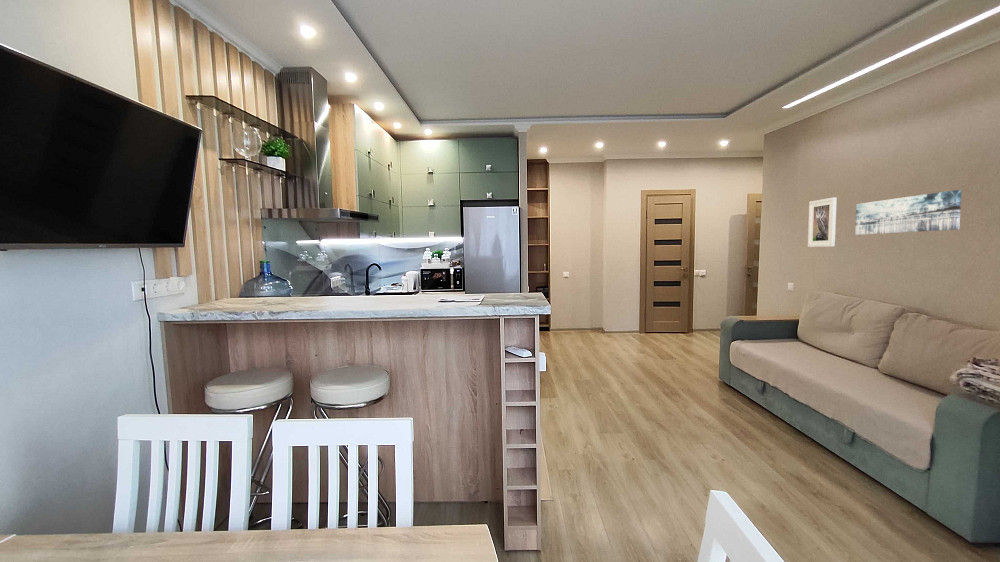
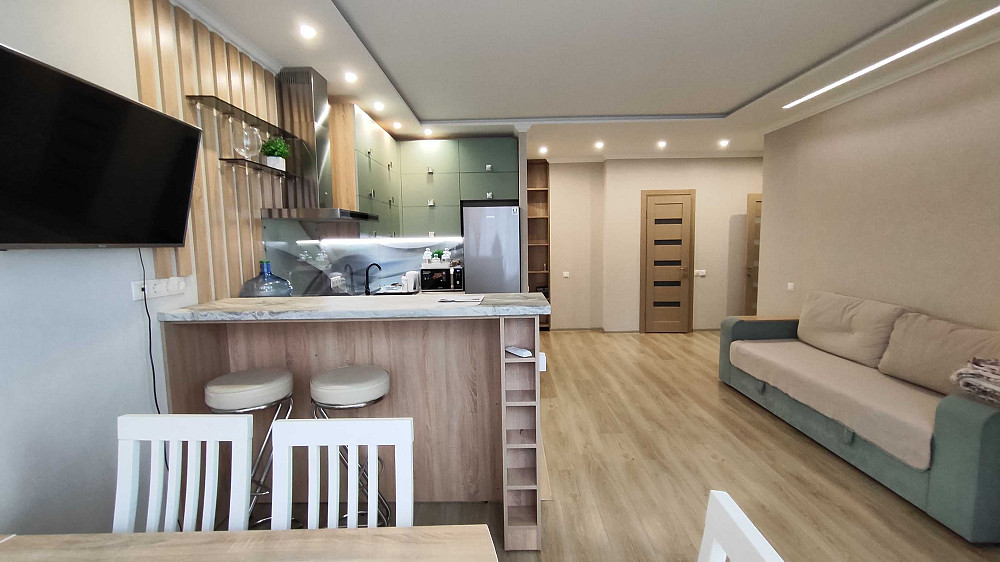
- wall art (901, 215)
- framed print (821, 223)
